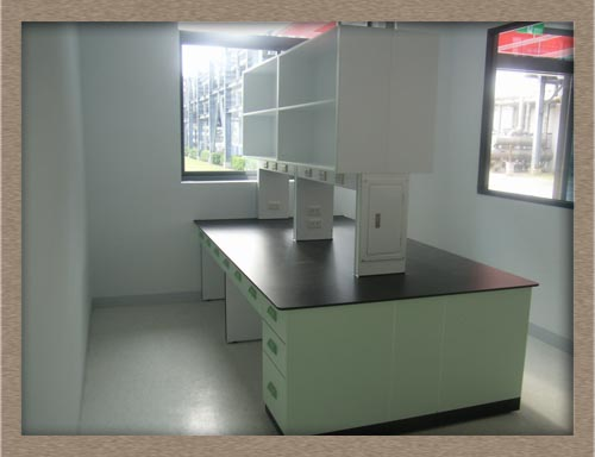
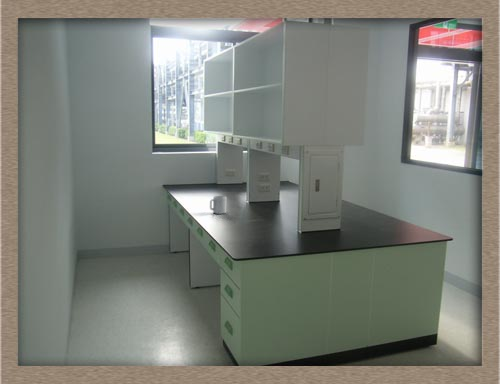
+ mug (217, 204)
